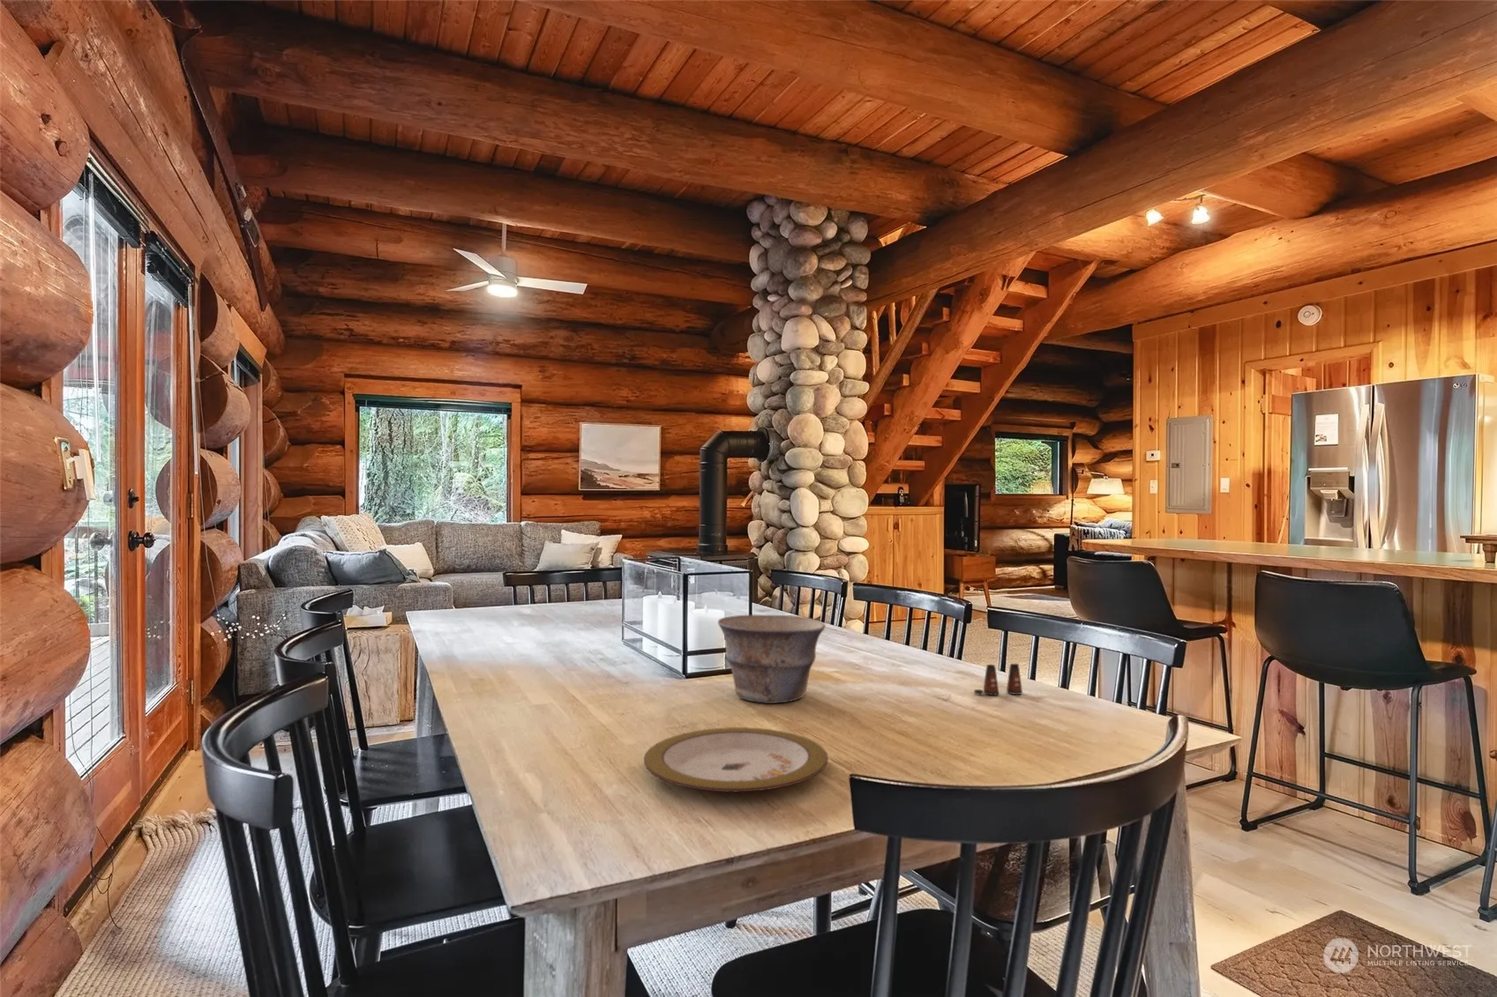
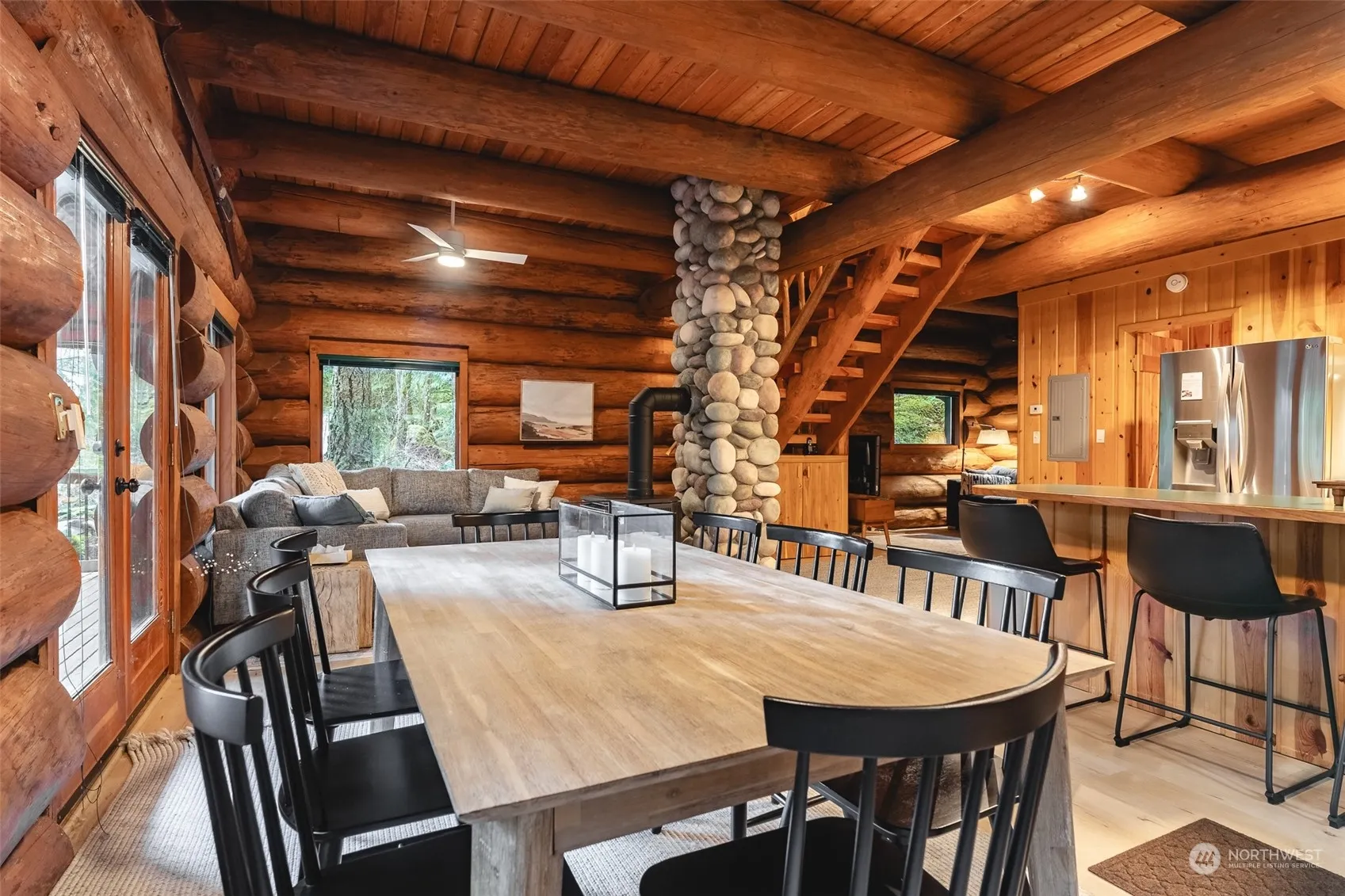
- salt shaker (996, 679)
- plate (736, 761)
- bowl (771, 658)
